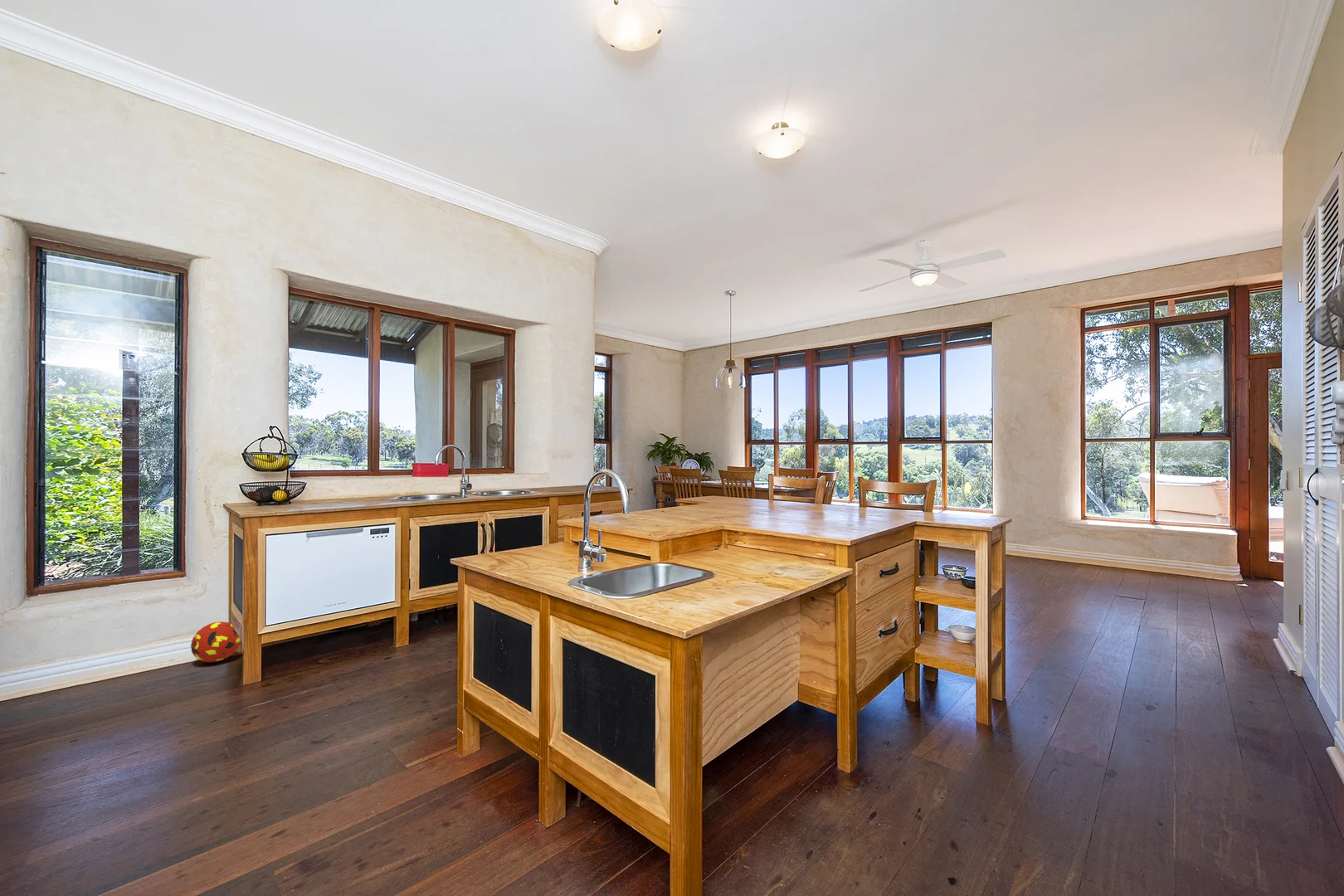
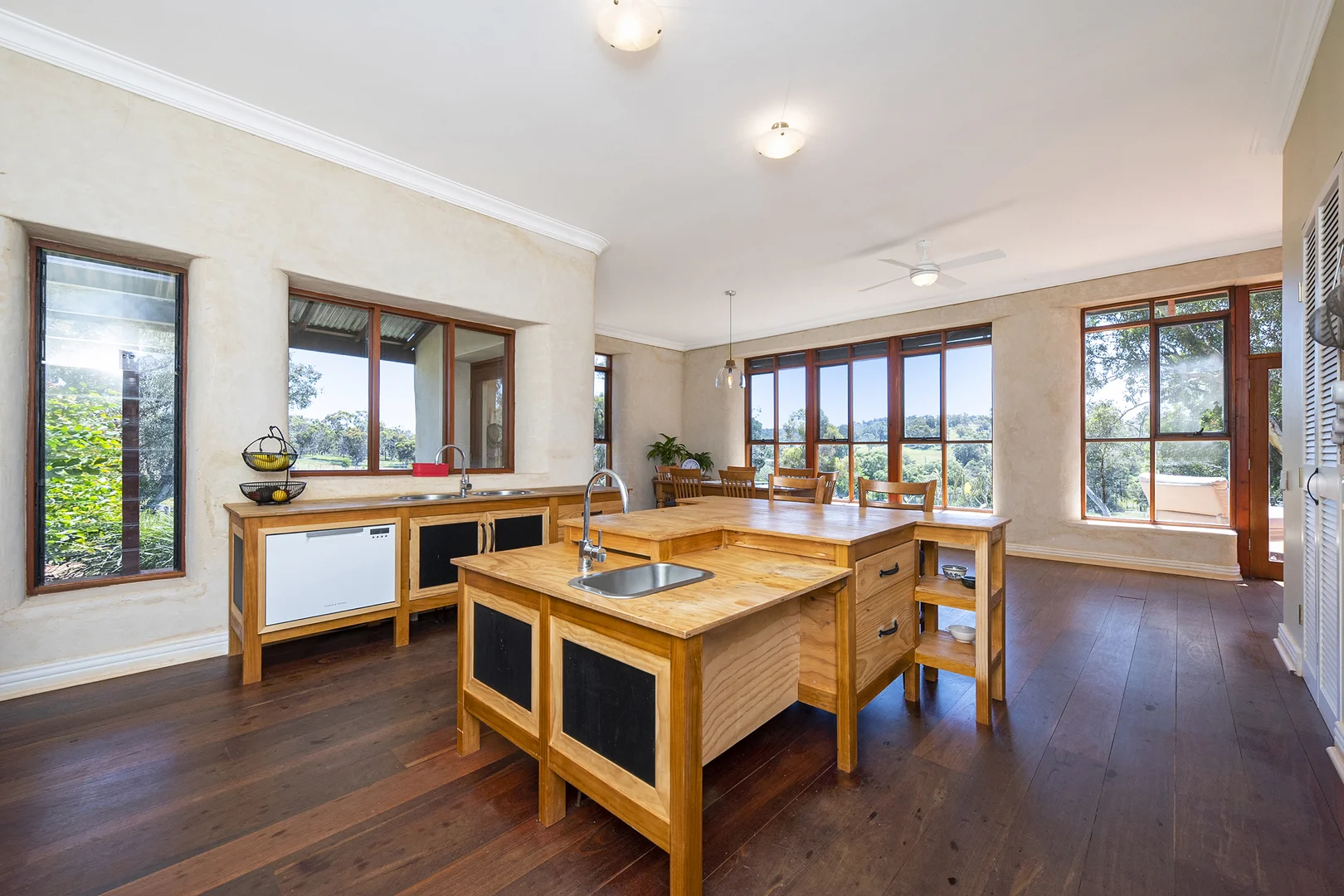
- ball (217, 641)
